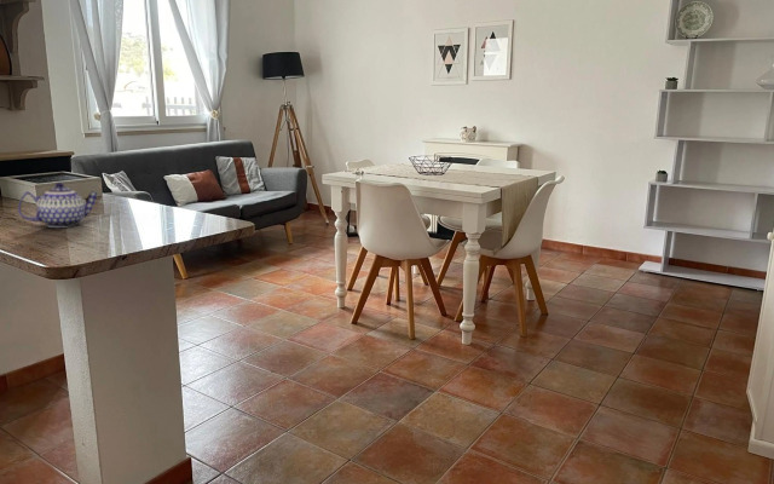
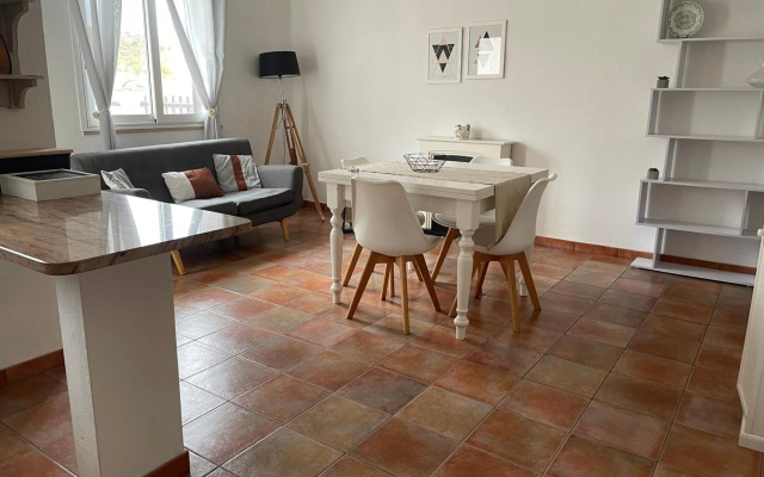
- teapot (59, 203)
